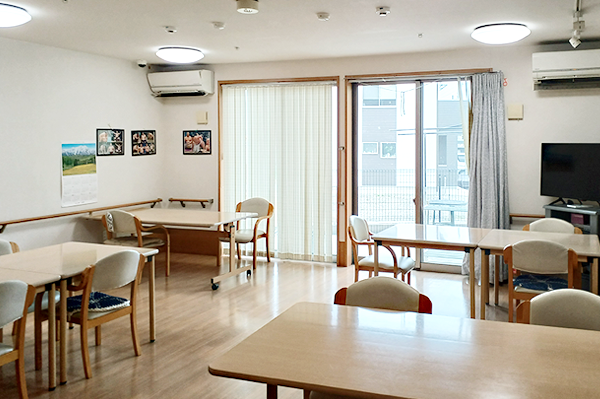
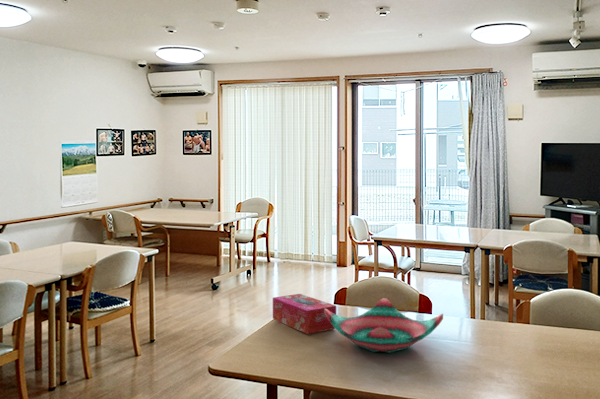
+ decorative bowl (382, 328)
+ tissue box (303, 312)
